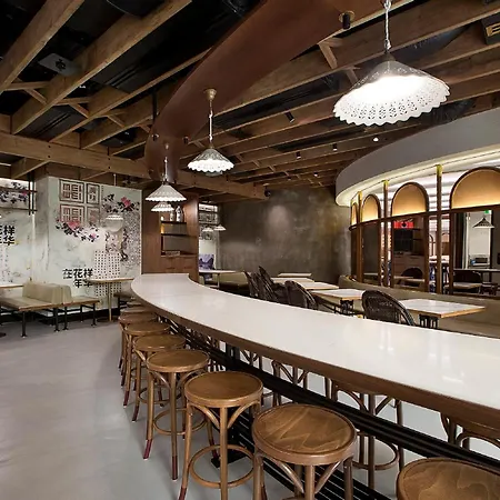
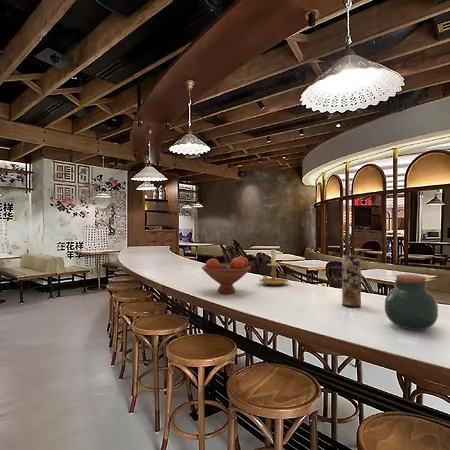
+ jar (410, 301)
+ fruit bowl (226, 274)
+ candle holder (273, 266)
+ vase (351, 280)
